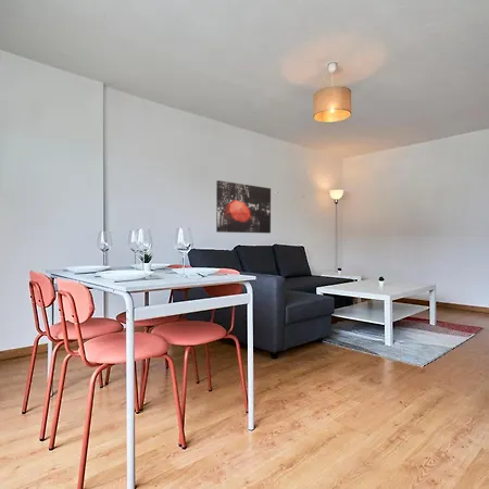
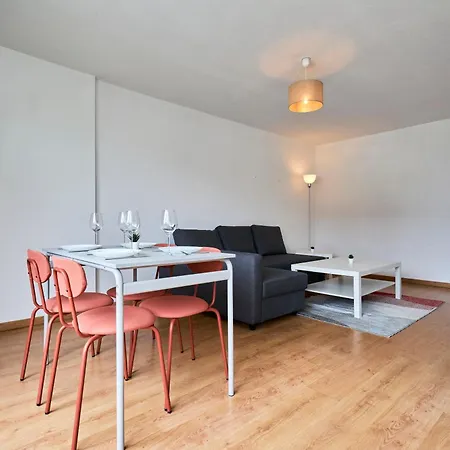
- wall art (244, 209)
